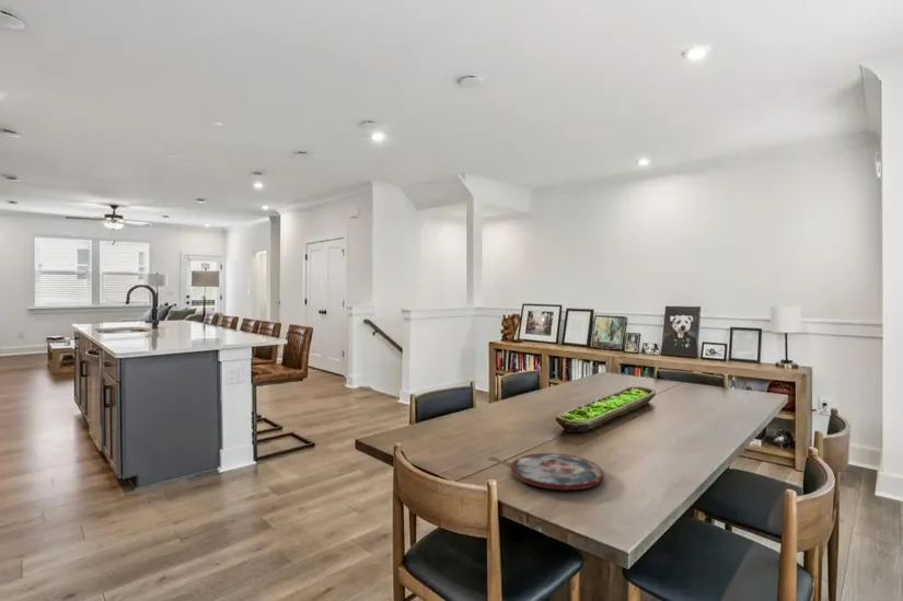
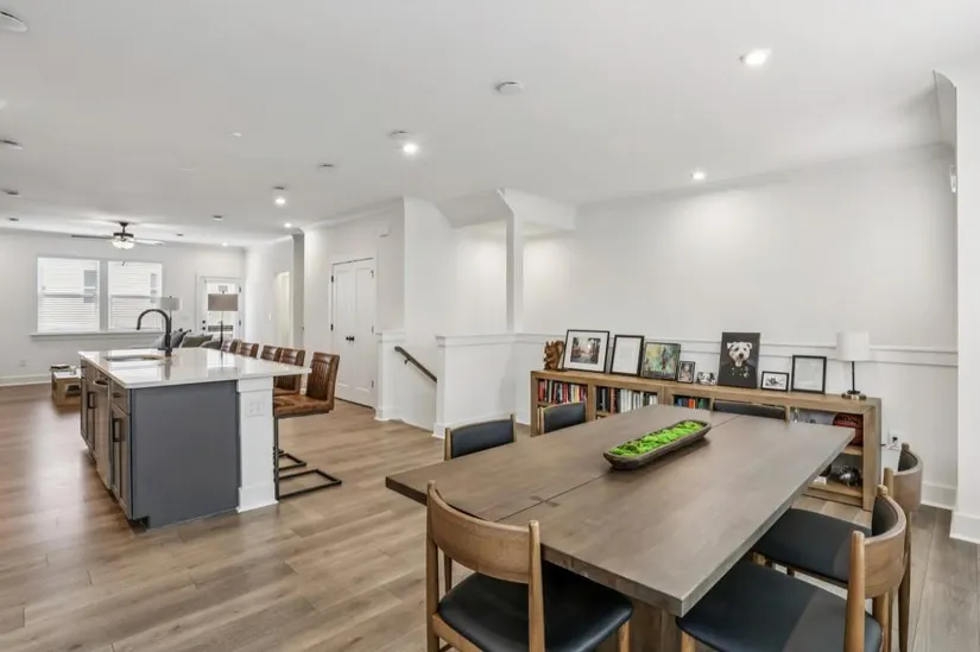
- plate (556, 470)
